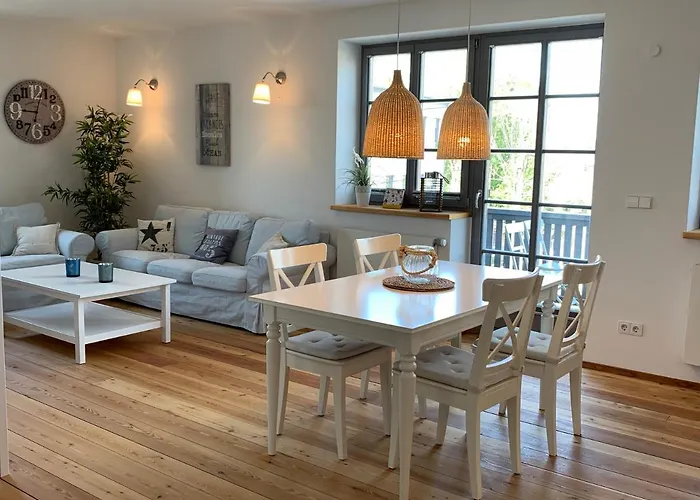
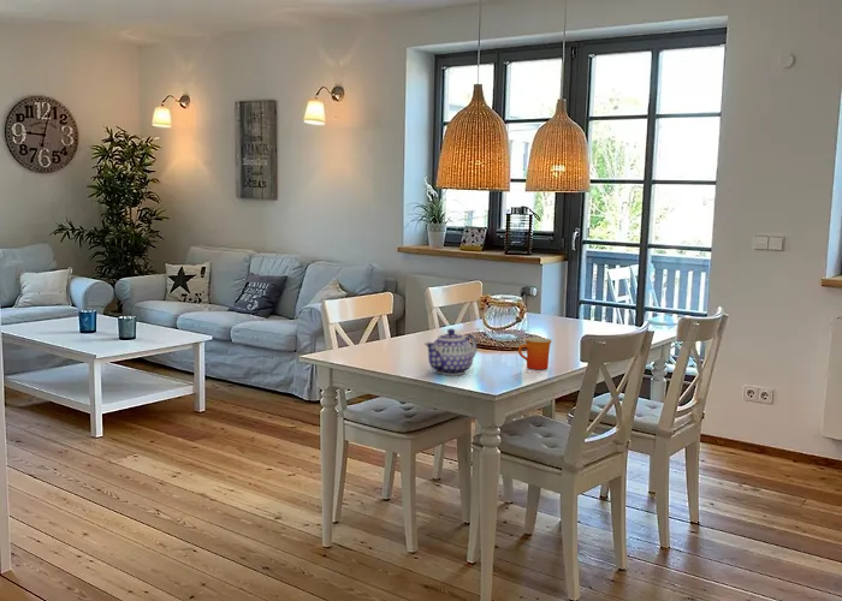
+ mug (536, 353)
+ teapot (451, 350)
